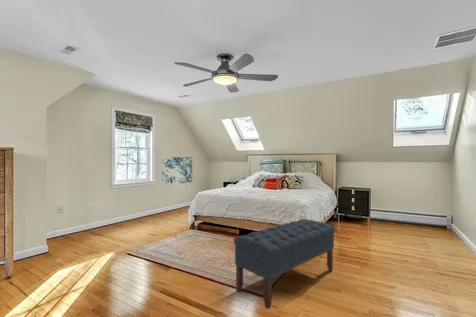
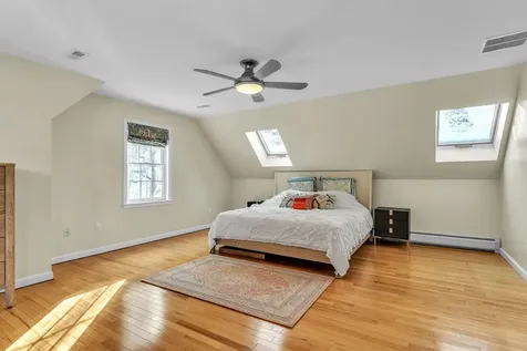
- wall art (178, 170)
- bench (288, 254)
